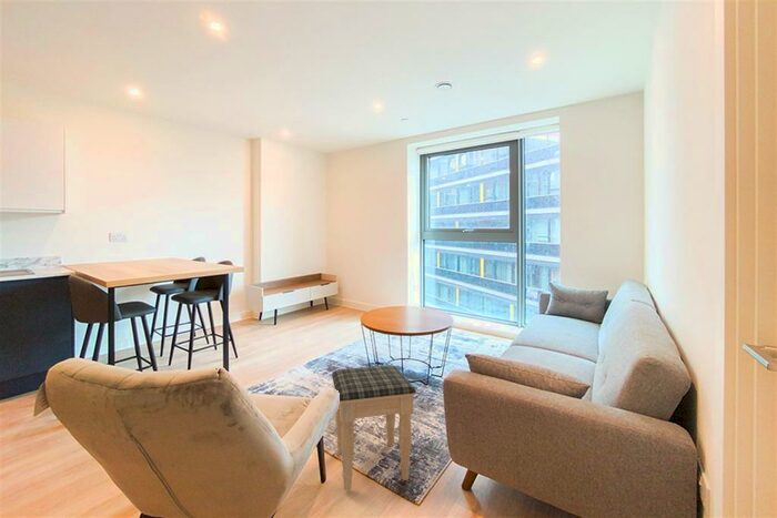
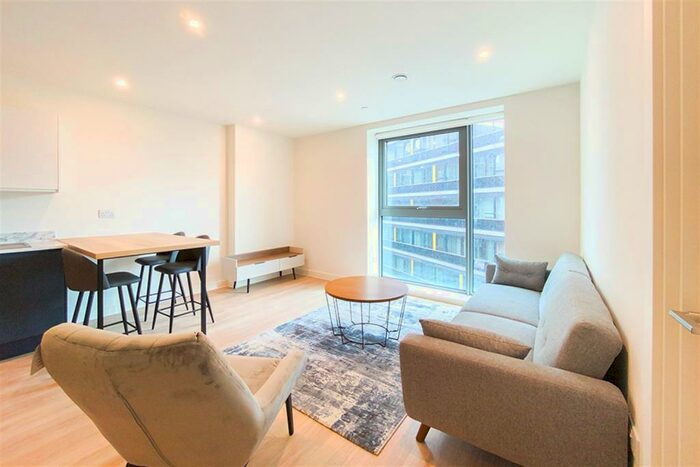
- footstool (371, 416)
